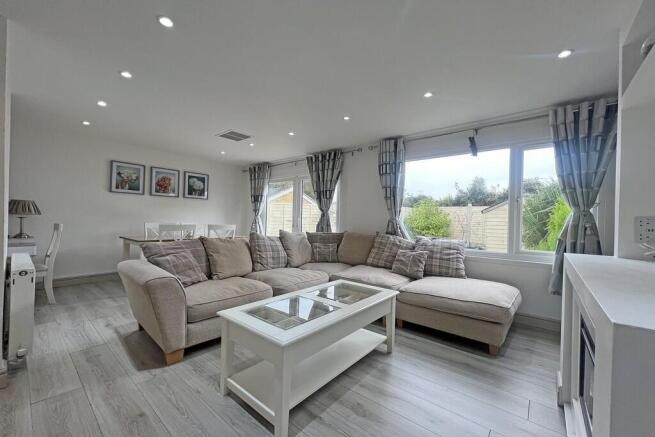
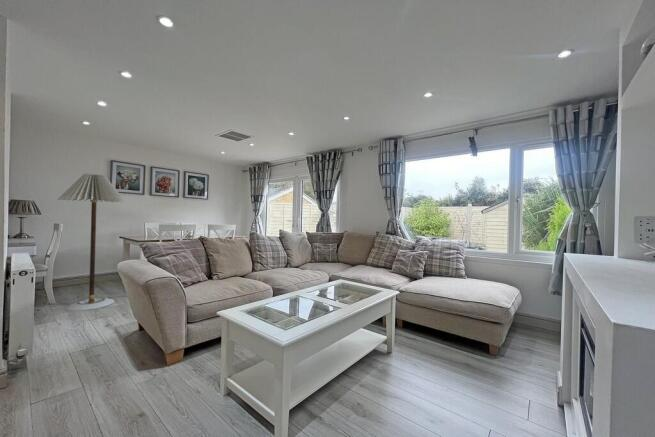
+ floor lamp (93, 239)
